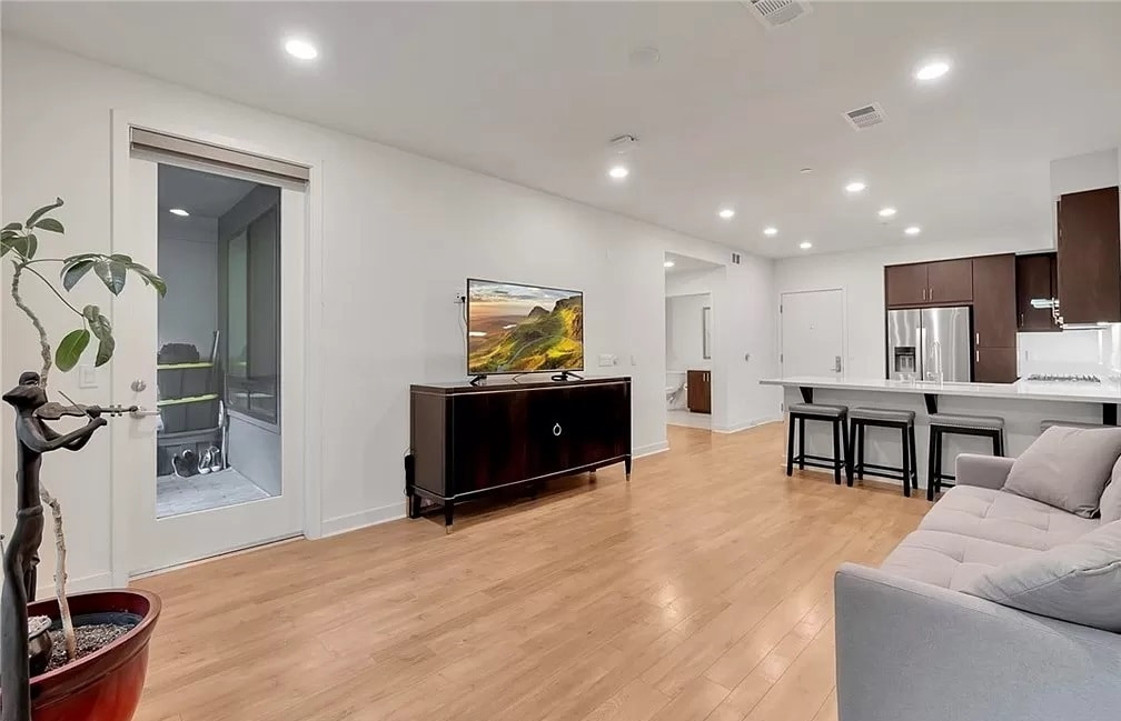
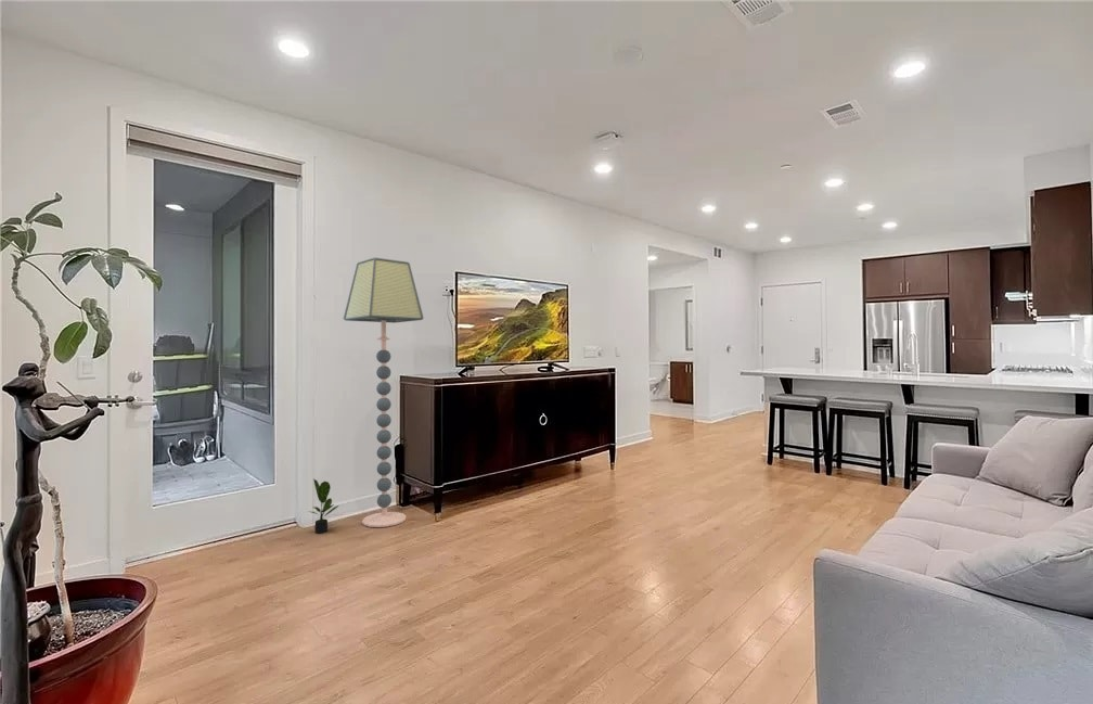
+ floor lamp (383, 391)
+ potted plant (324, 504)
